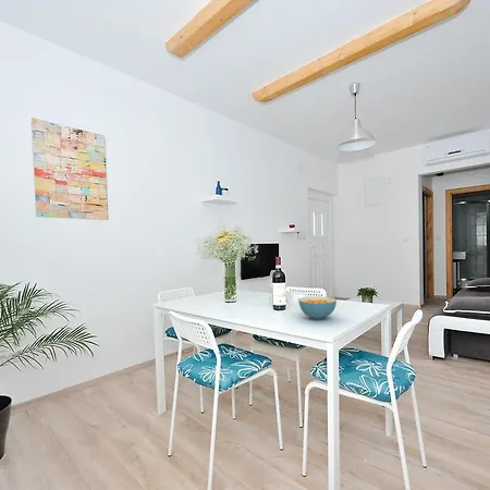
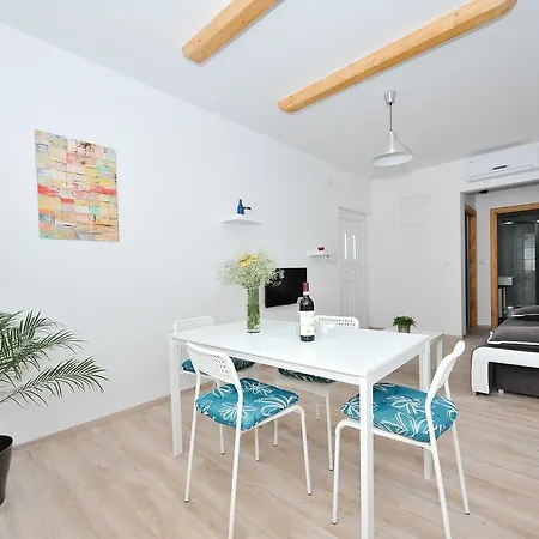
- cereal bowl (317, 308)
